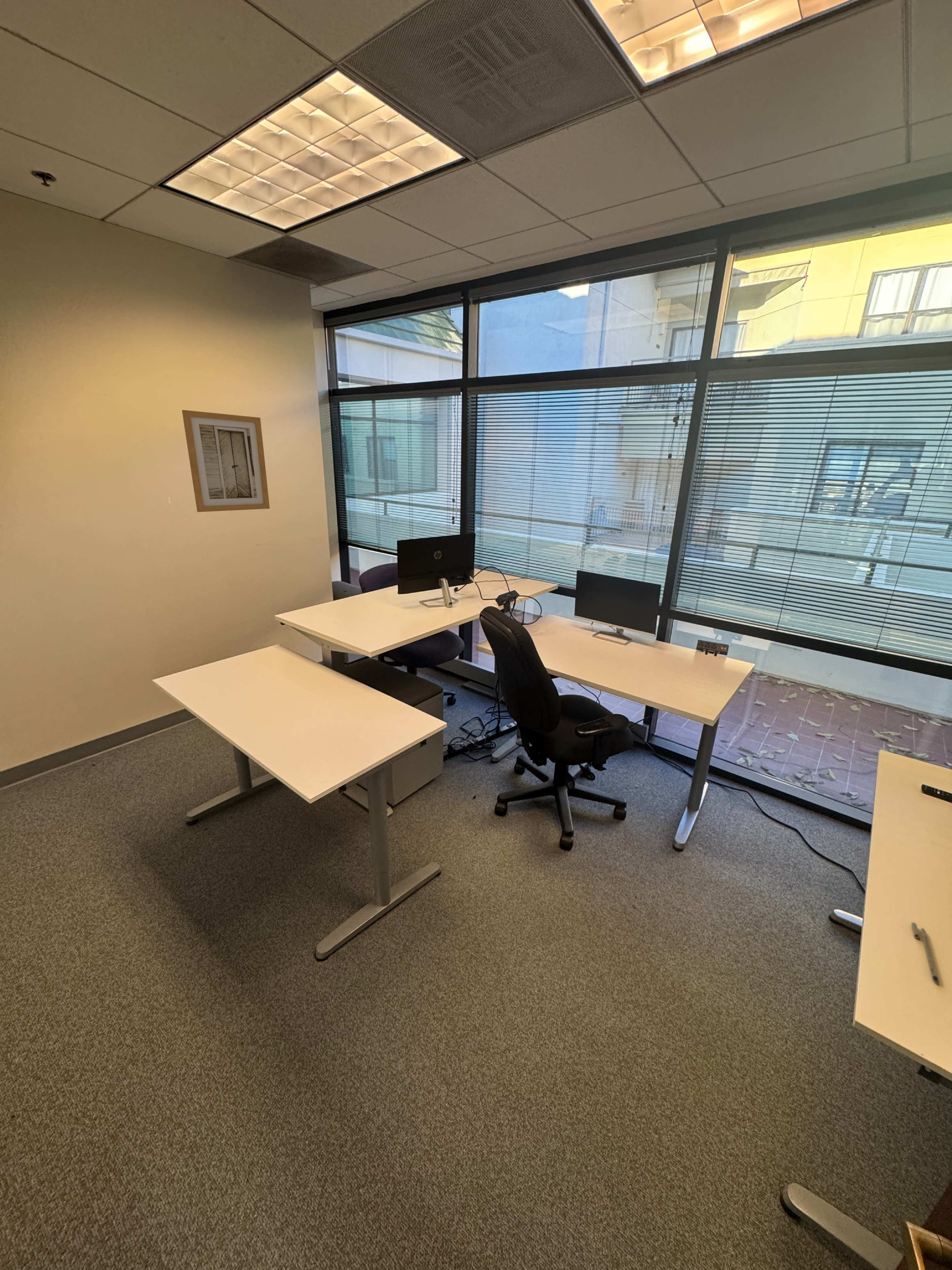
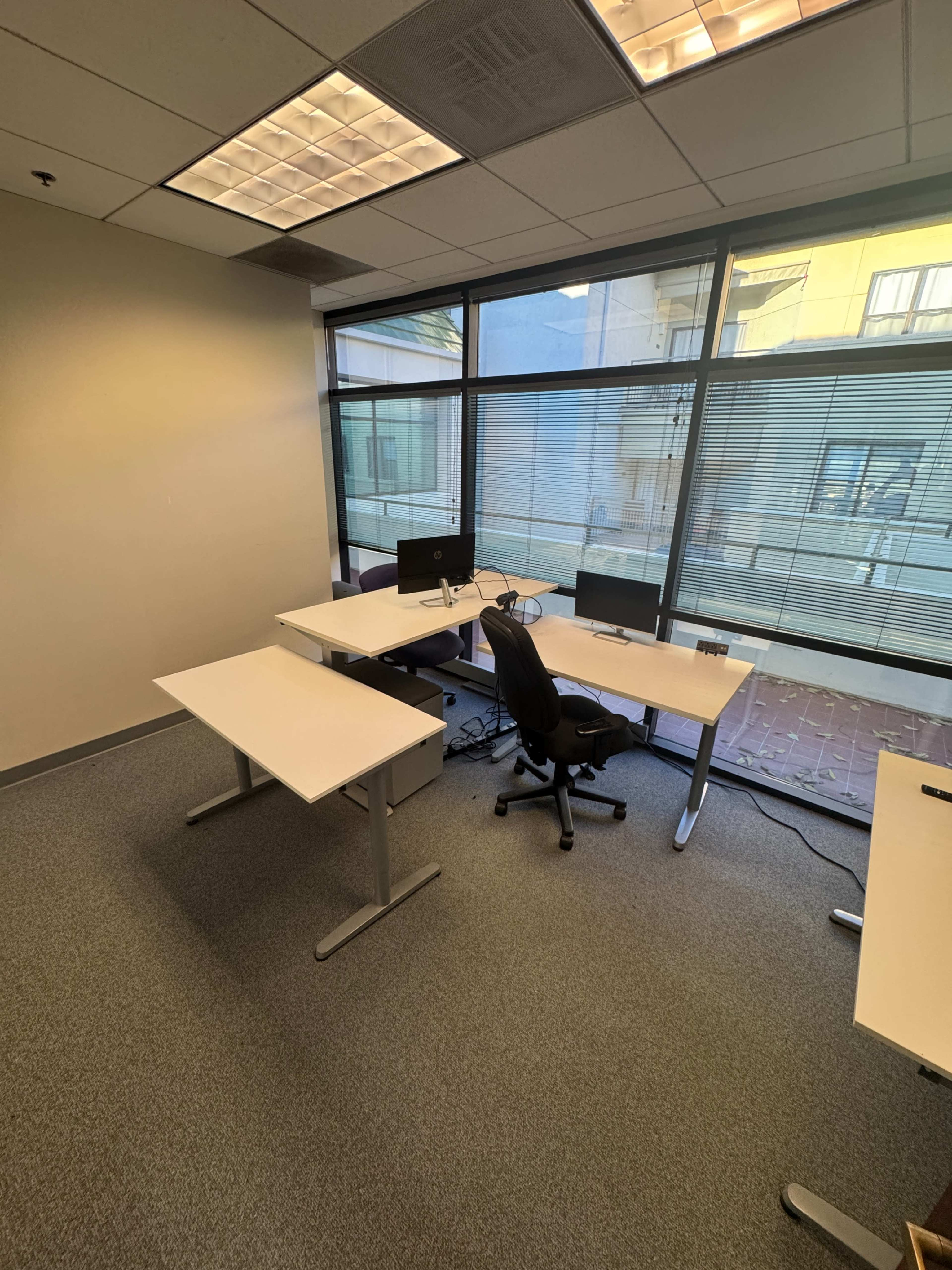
- pen (925, 950)
- wall art (229, 463)
